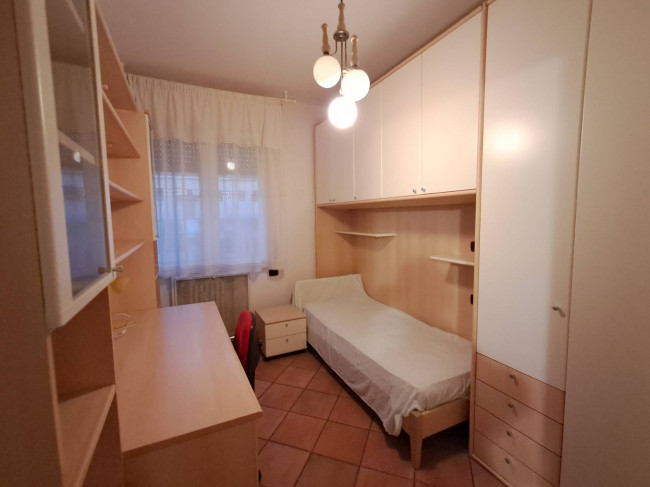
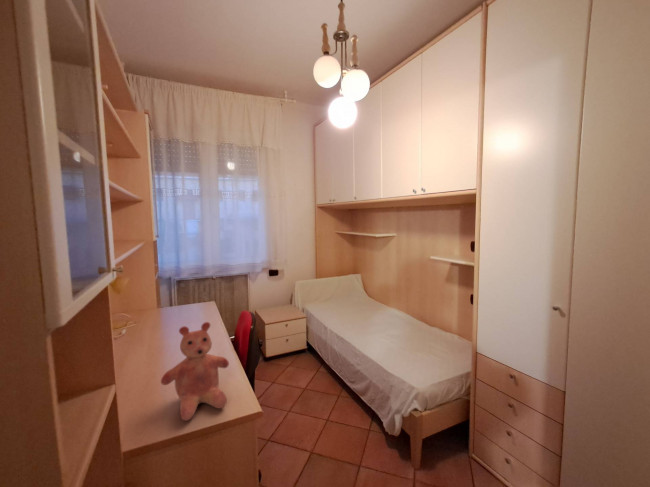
+ teddy bear (198, 365)
